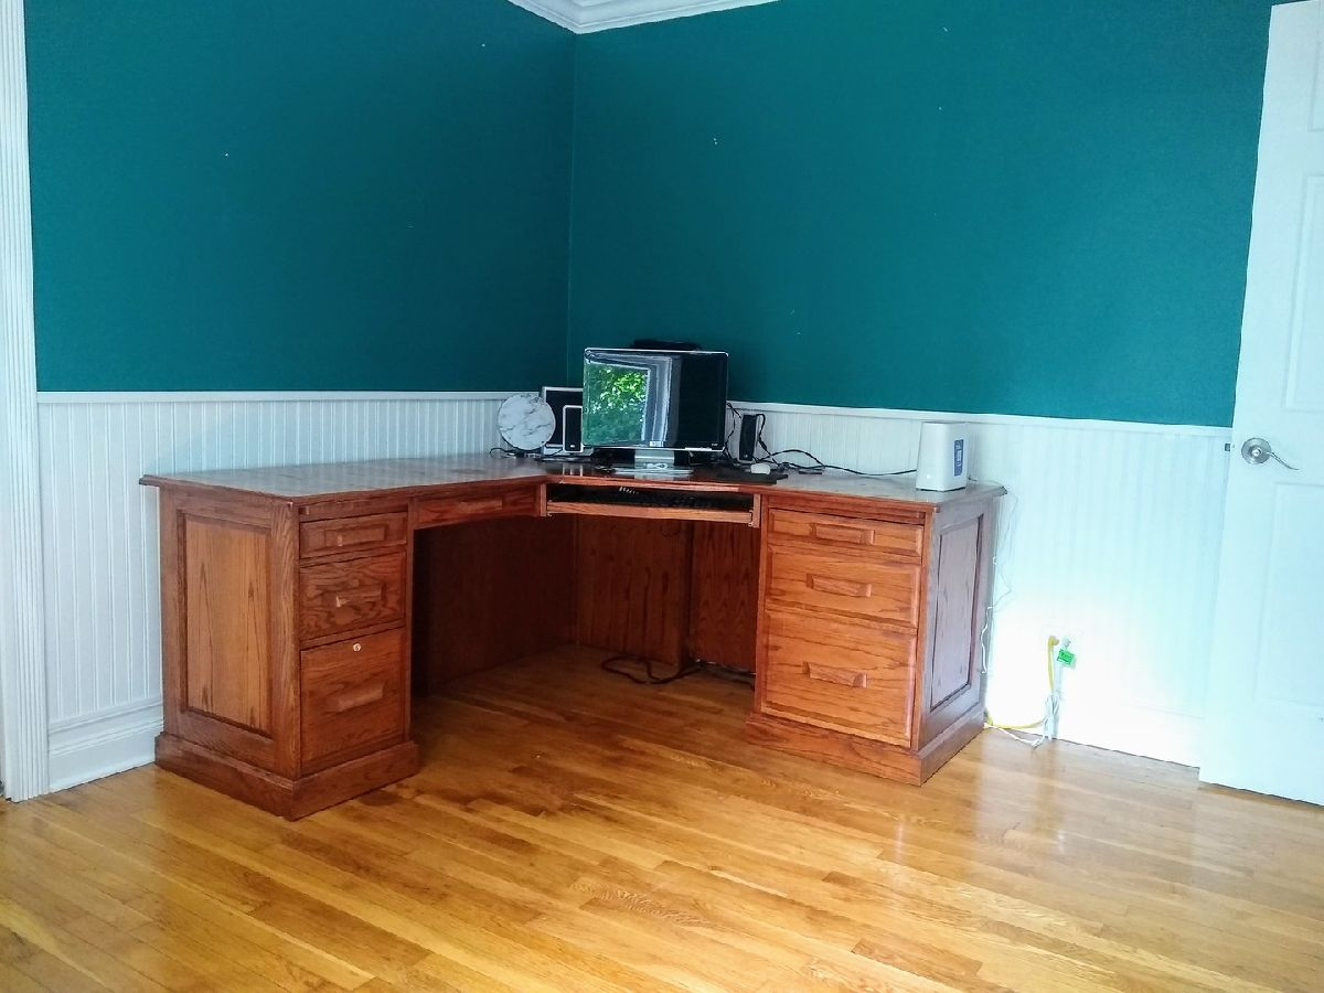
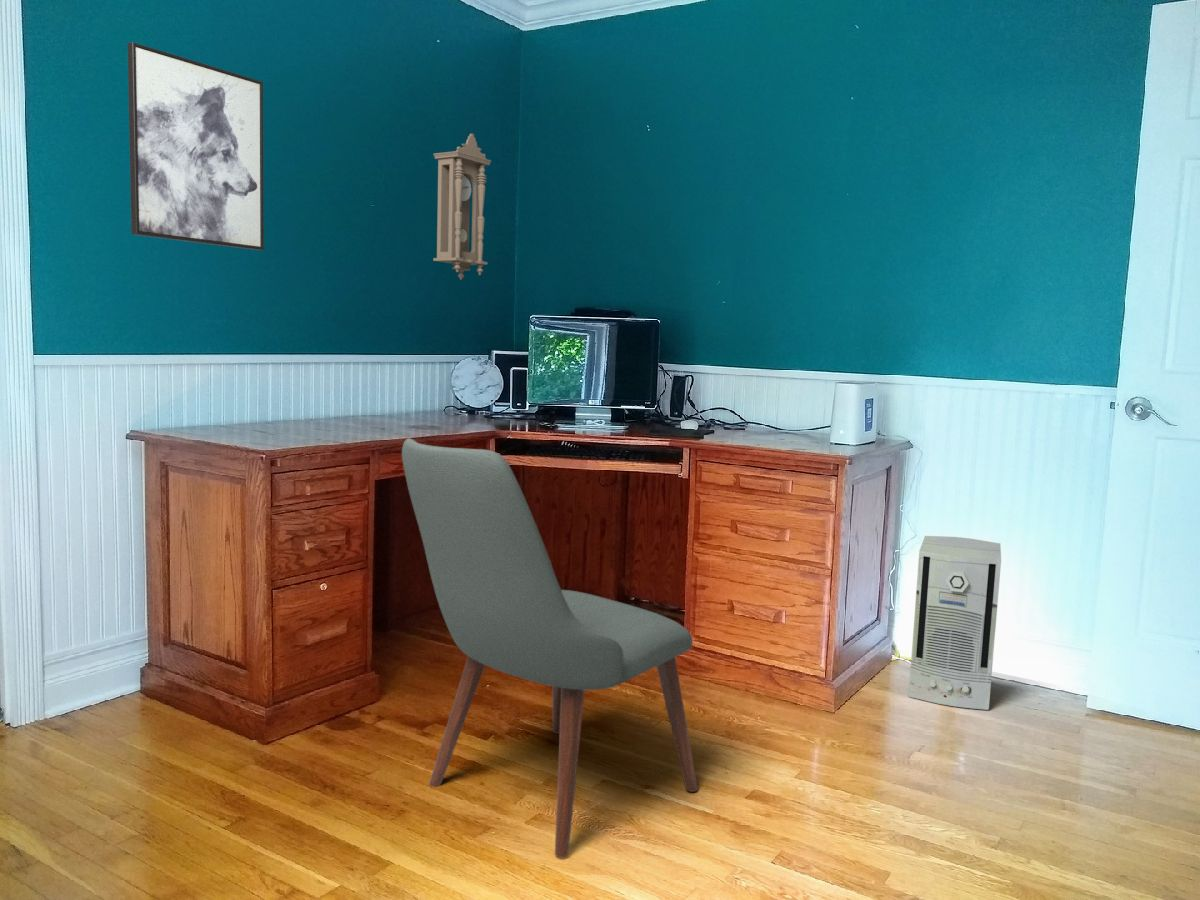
+ wall art (200, 154)
+ air purifier (955, 618)
+ chair (538, 621)
+ pendulum clock (461, 207)
